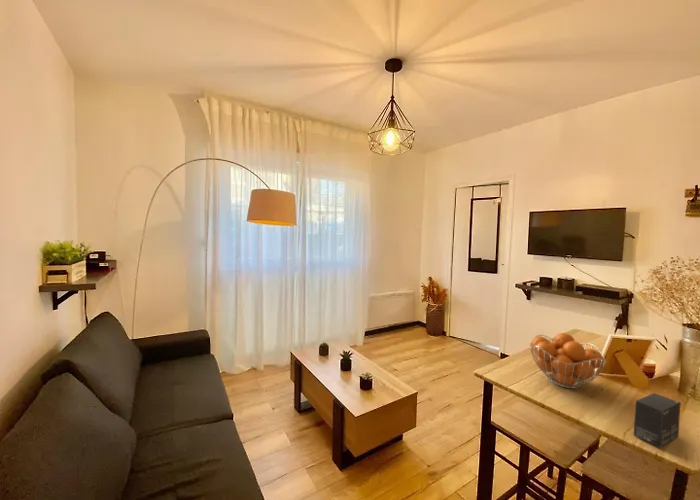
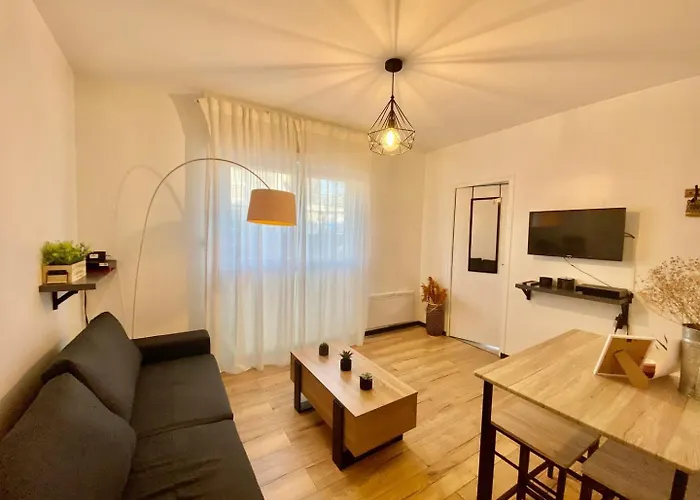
- fruit basket (565, 359)
- small box (656, 418)
